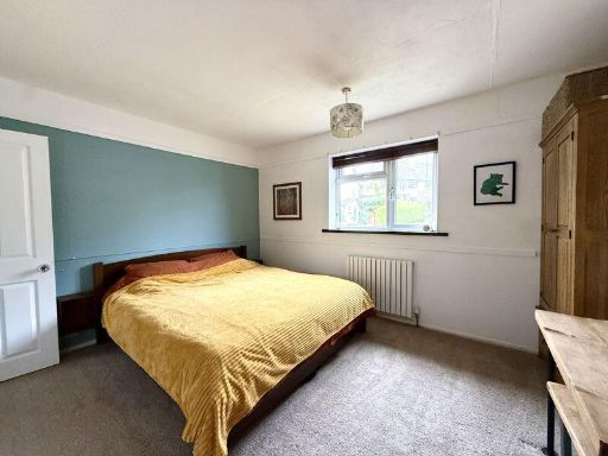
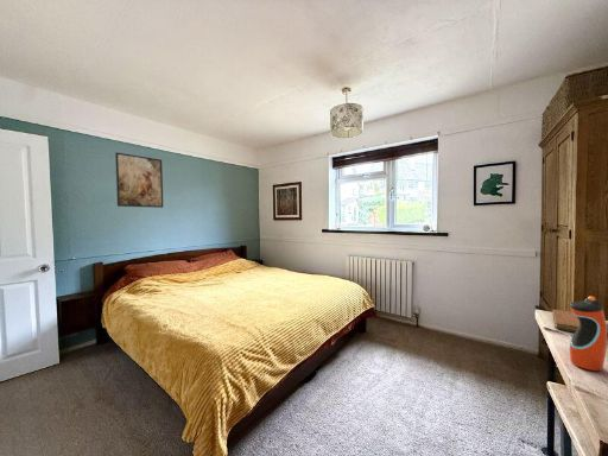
+ notebook (577, 322)
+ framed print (140, 182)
+ water bottle (587, 330)
